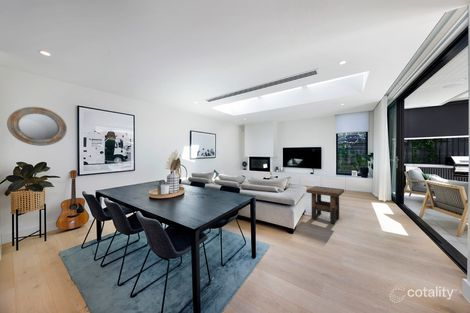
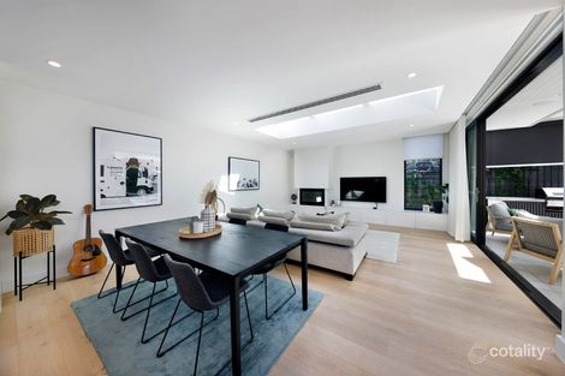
- side table (325, 203)
- home mirror (39, 126)
